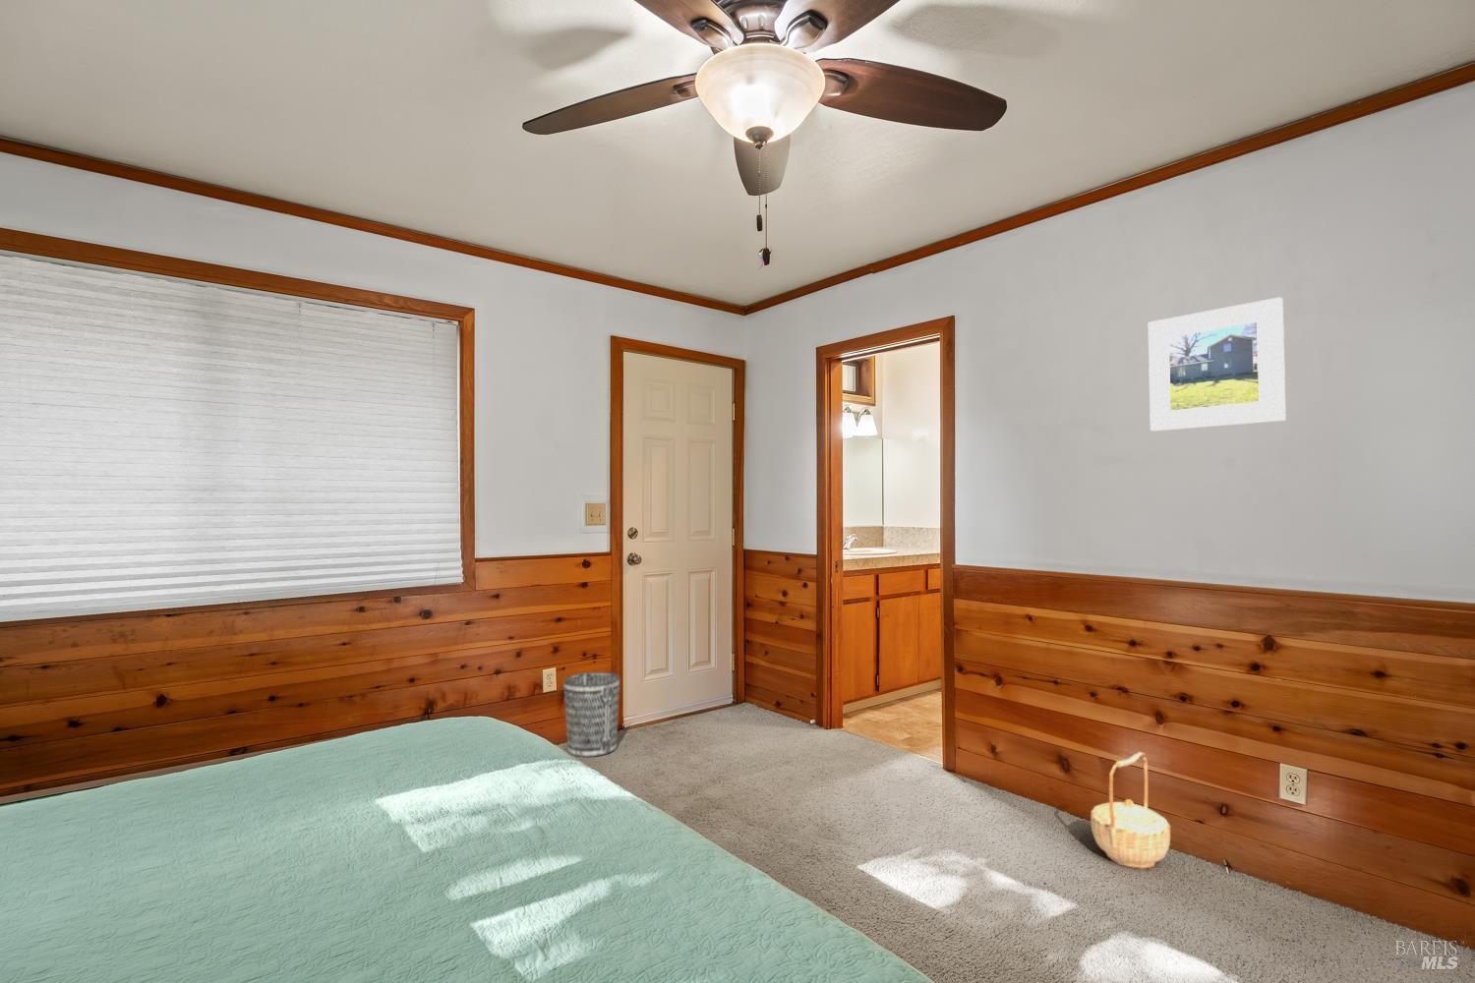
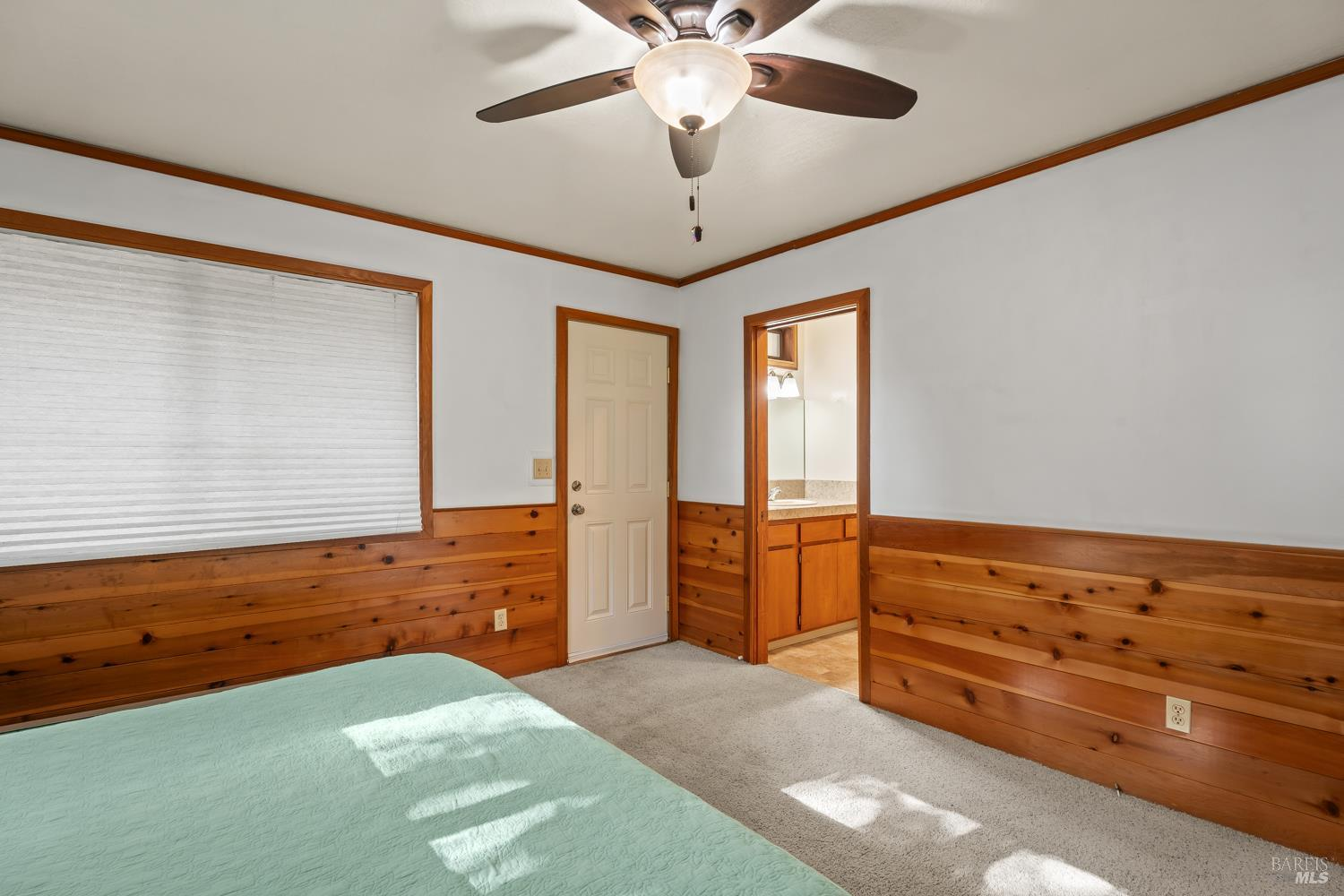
- basket (1129, 806)
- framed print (1213, 368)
- wastebasket (592, 713)
